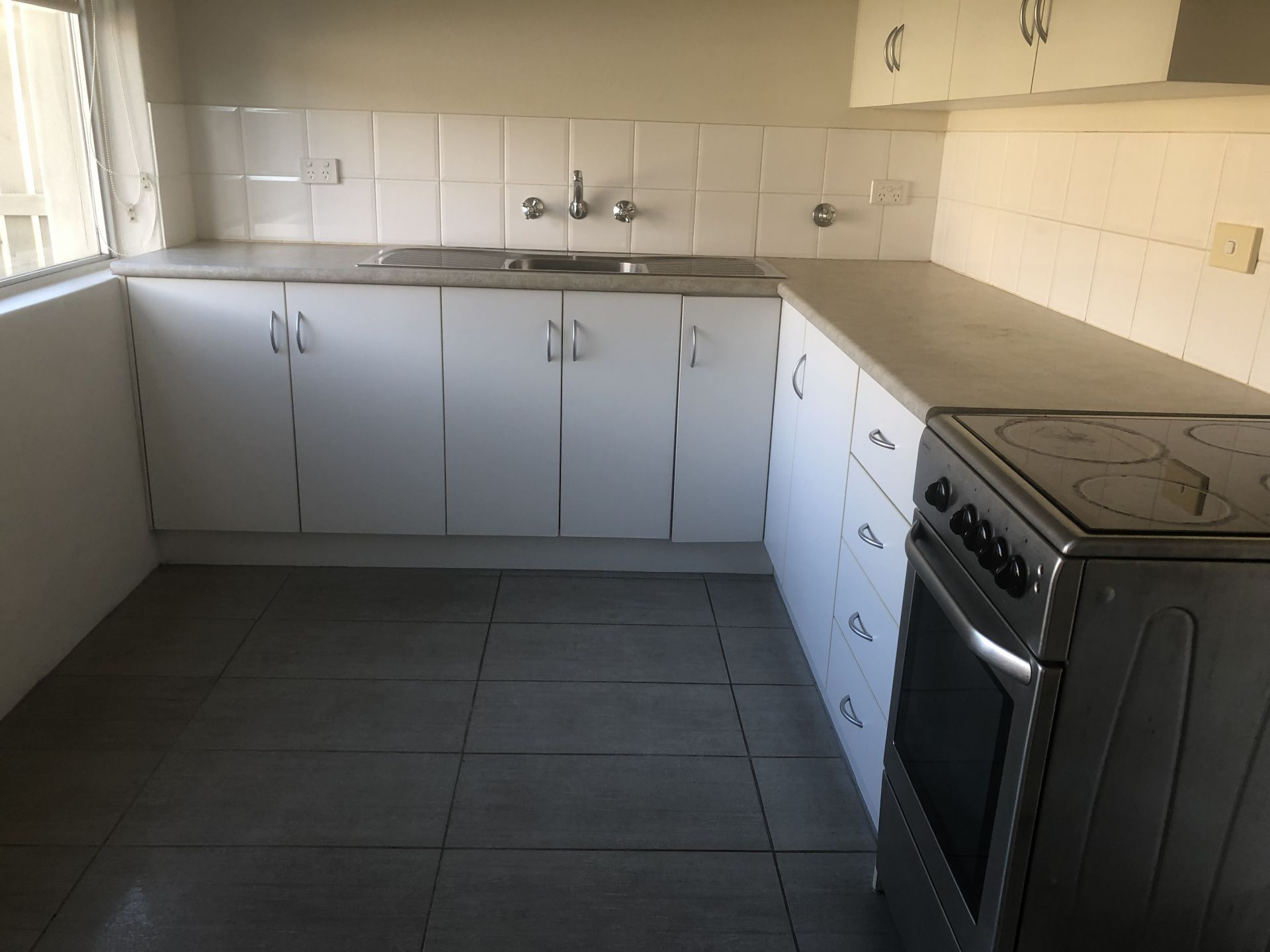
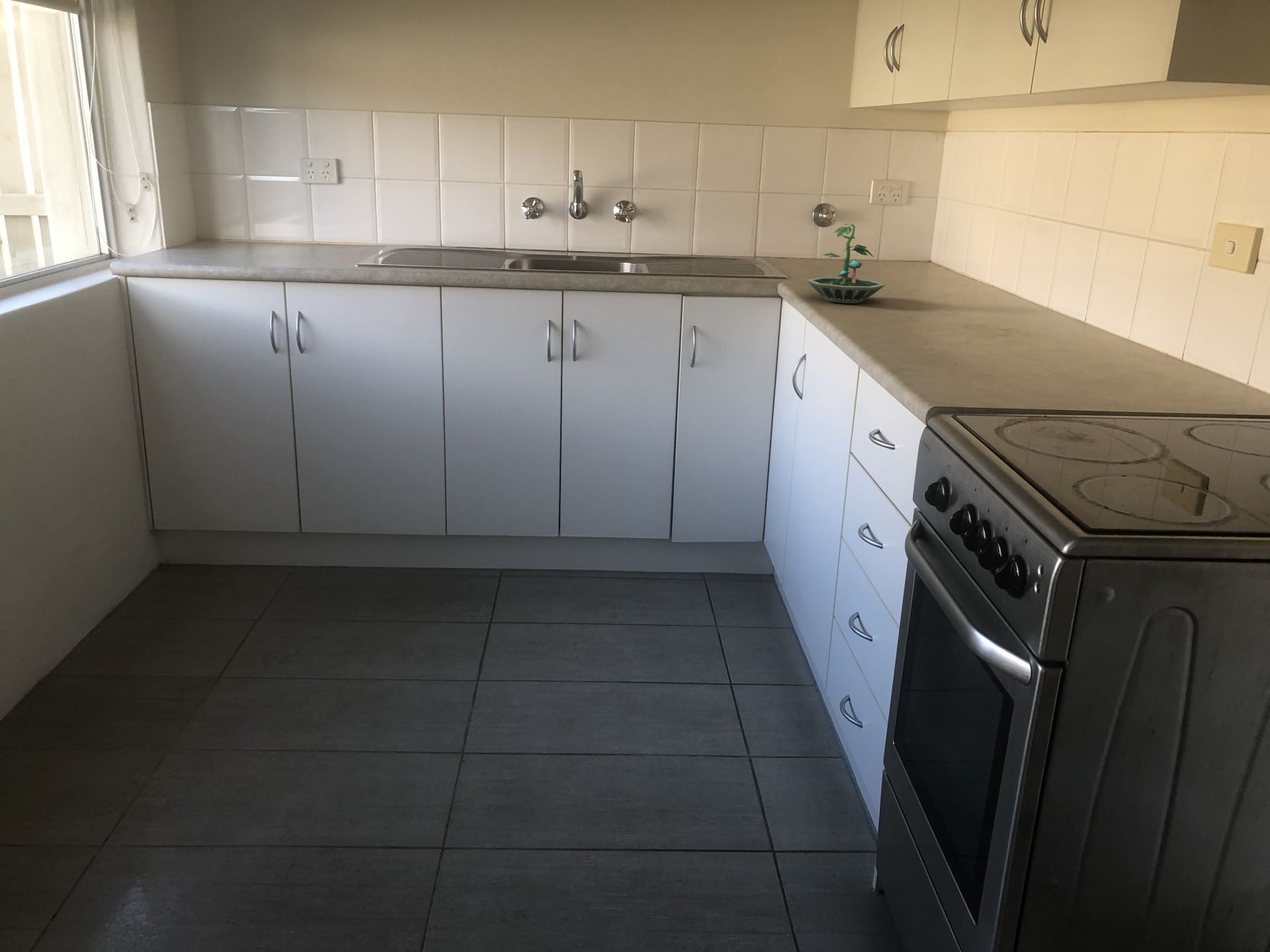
+ terrarium (849, 239)
